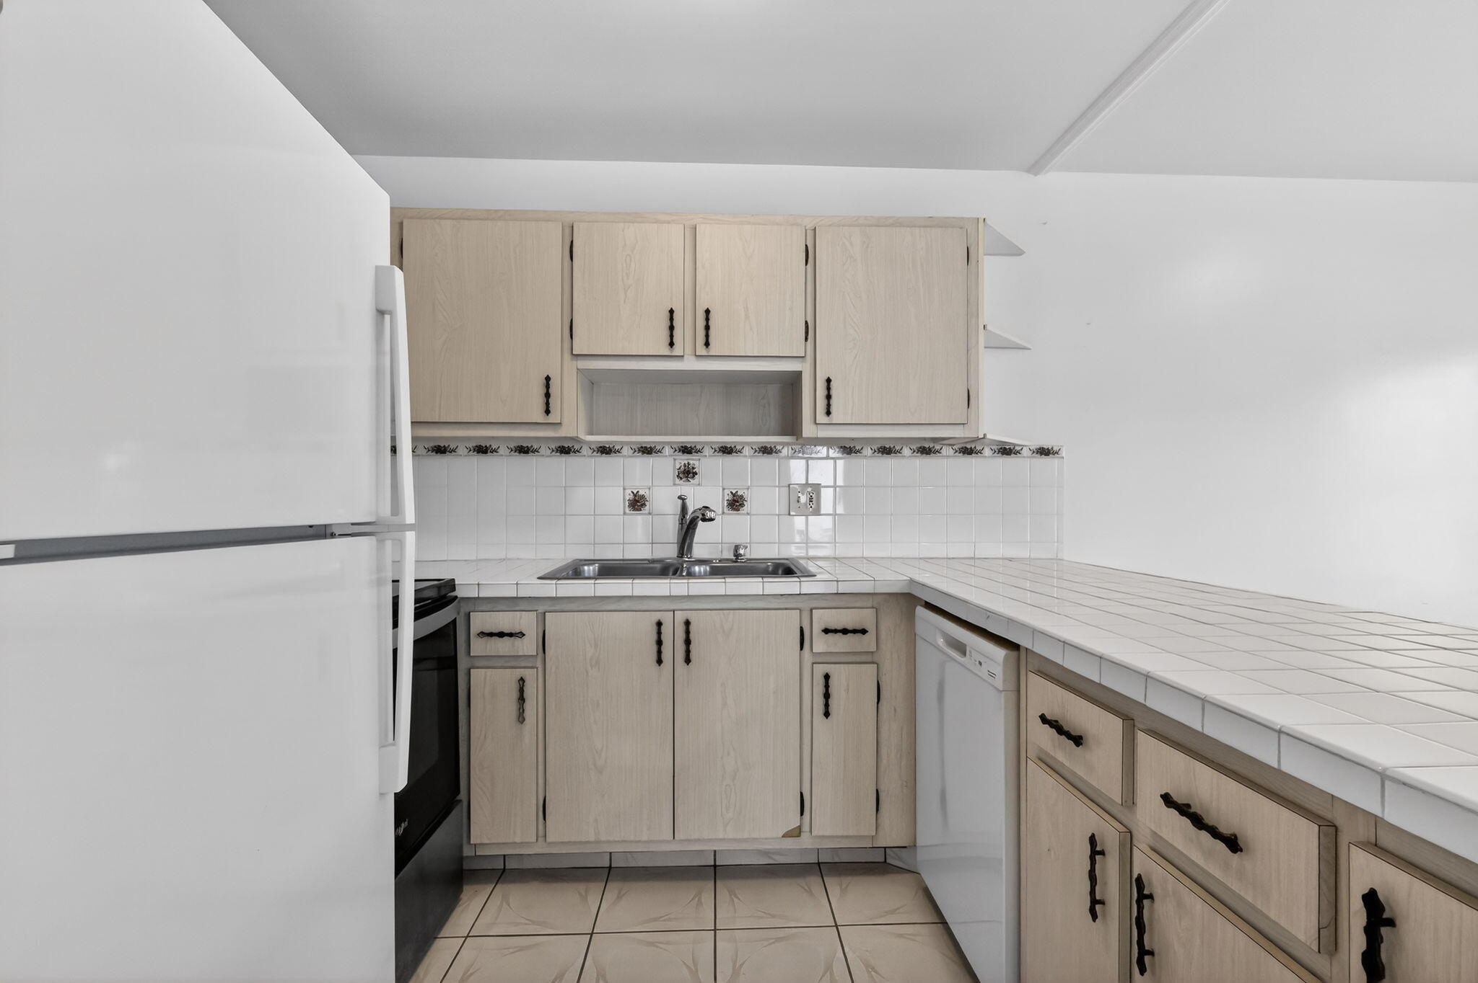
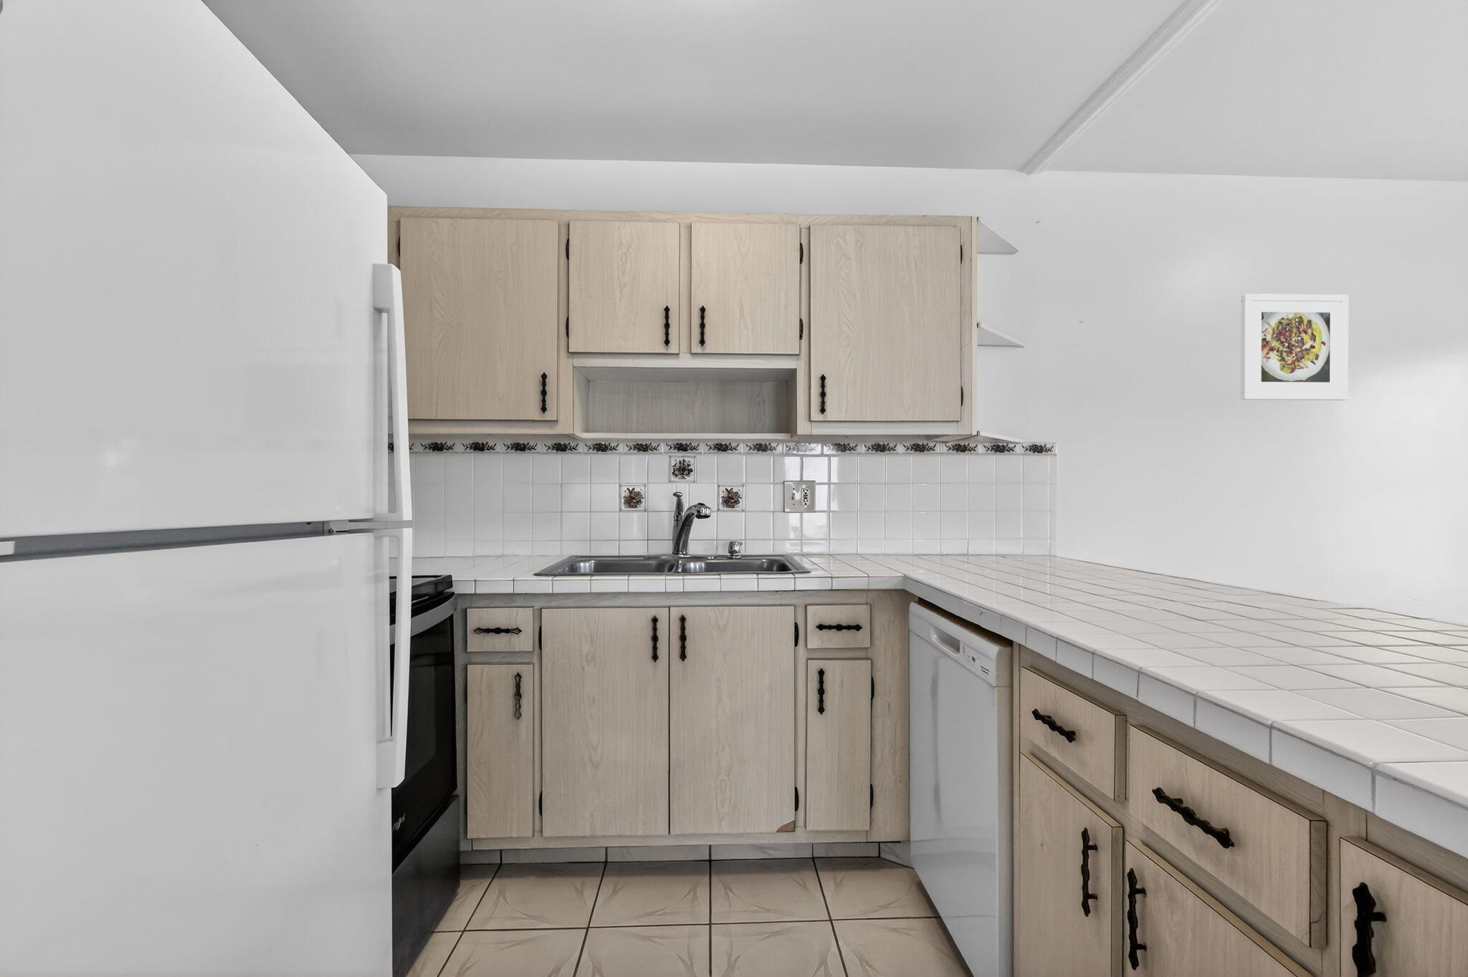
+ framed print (1293, 348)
